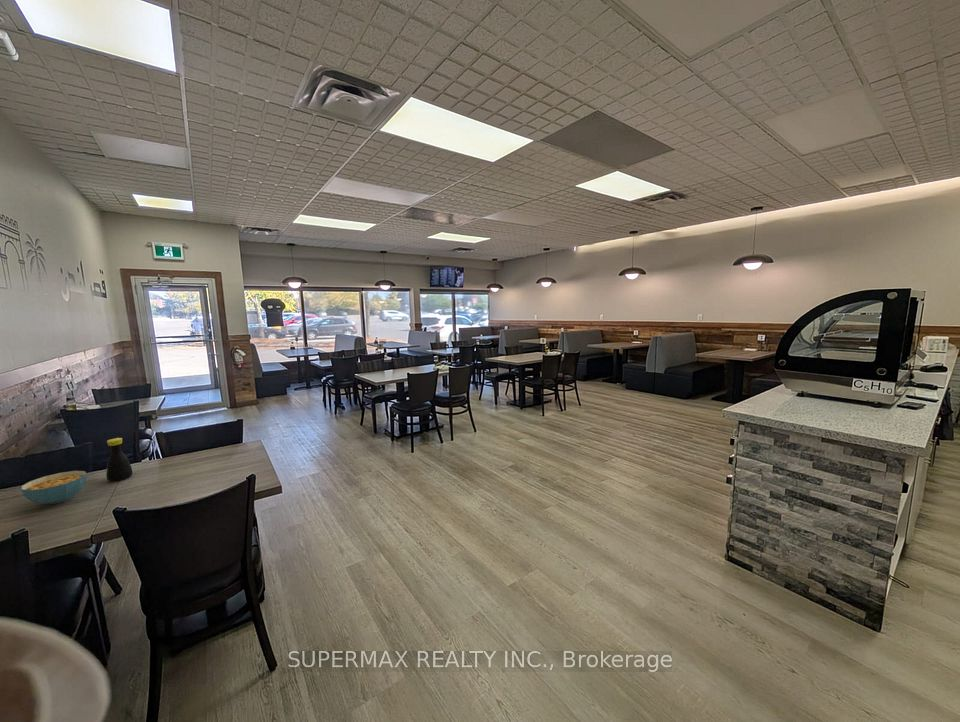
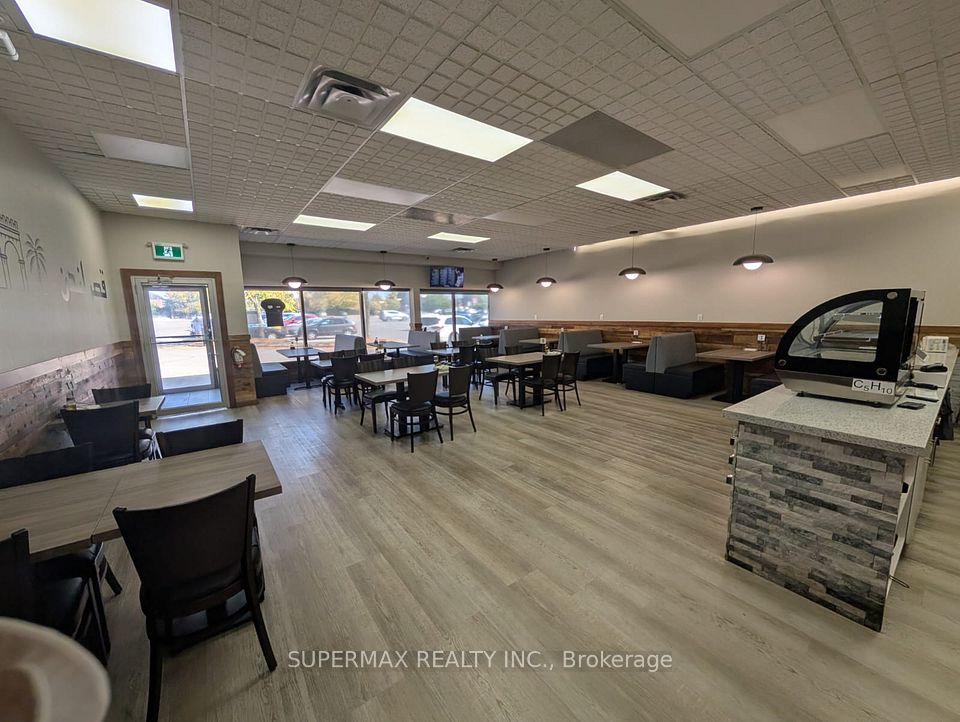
- cereal bowl (56, 490)
- bottle (117, 458)
